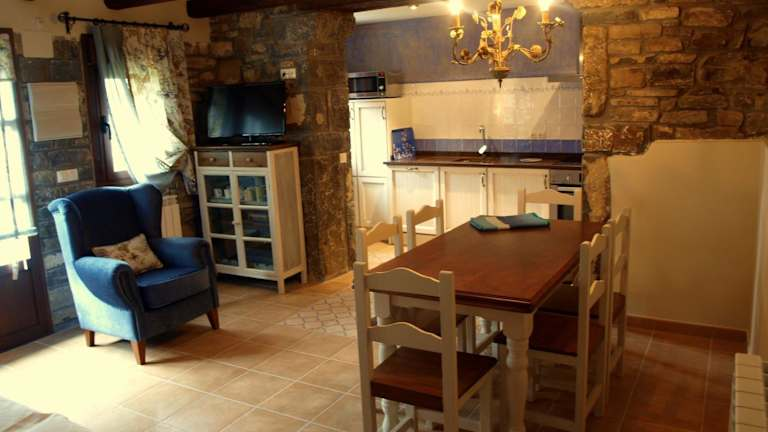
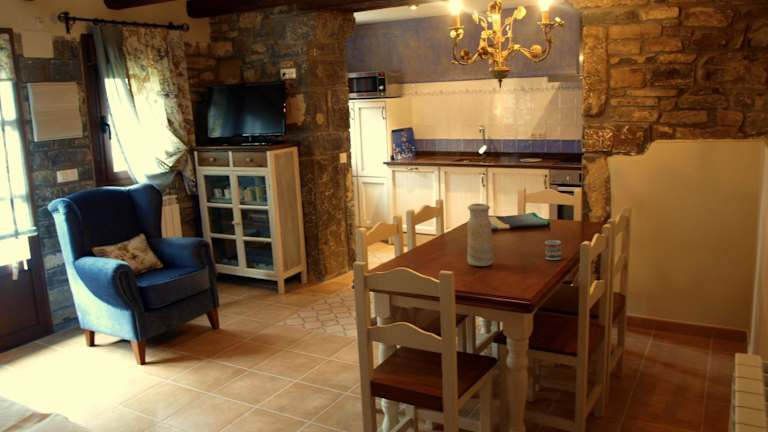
+ cup (553, 249)
+ vase (479, 234)
